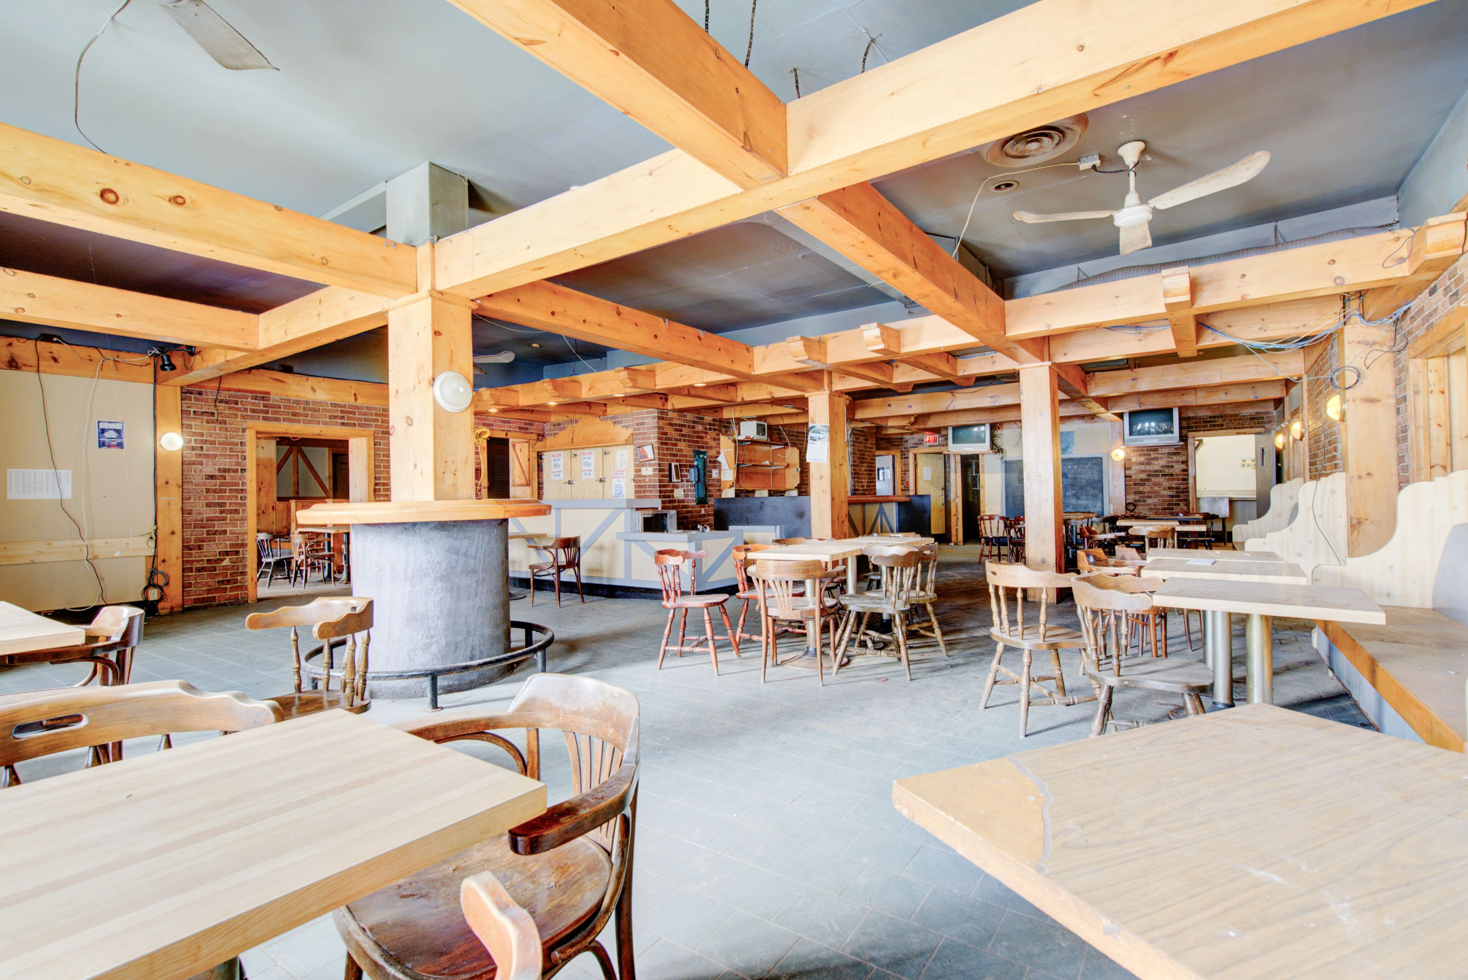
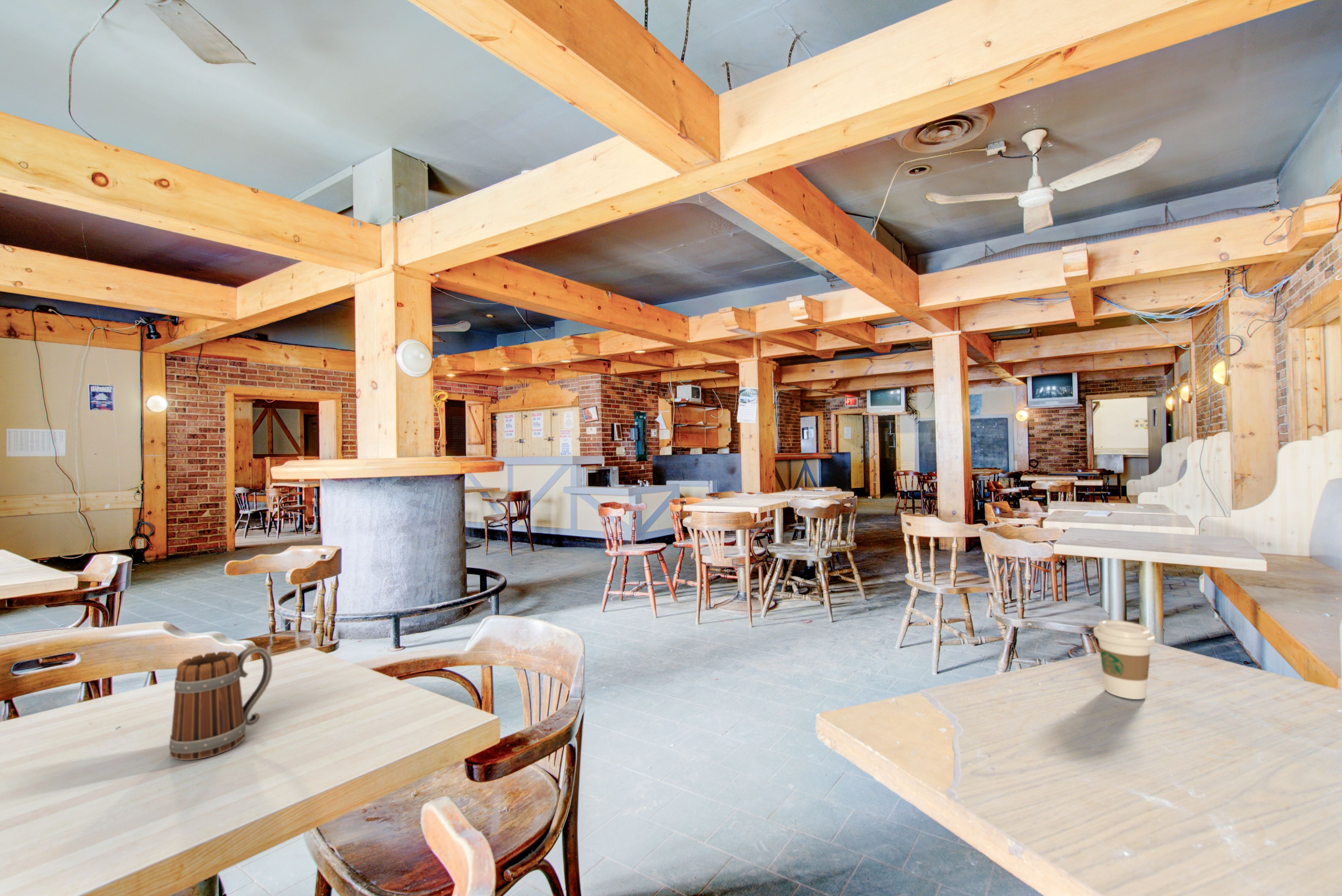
+ coffee cup (1124, 659)
+ beer mug (224, 697)
